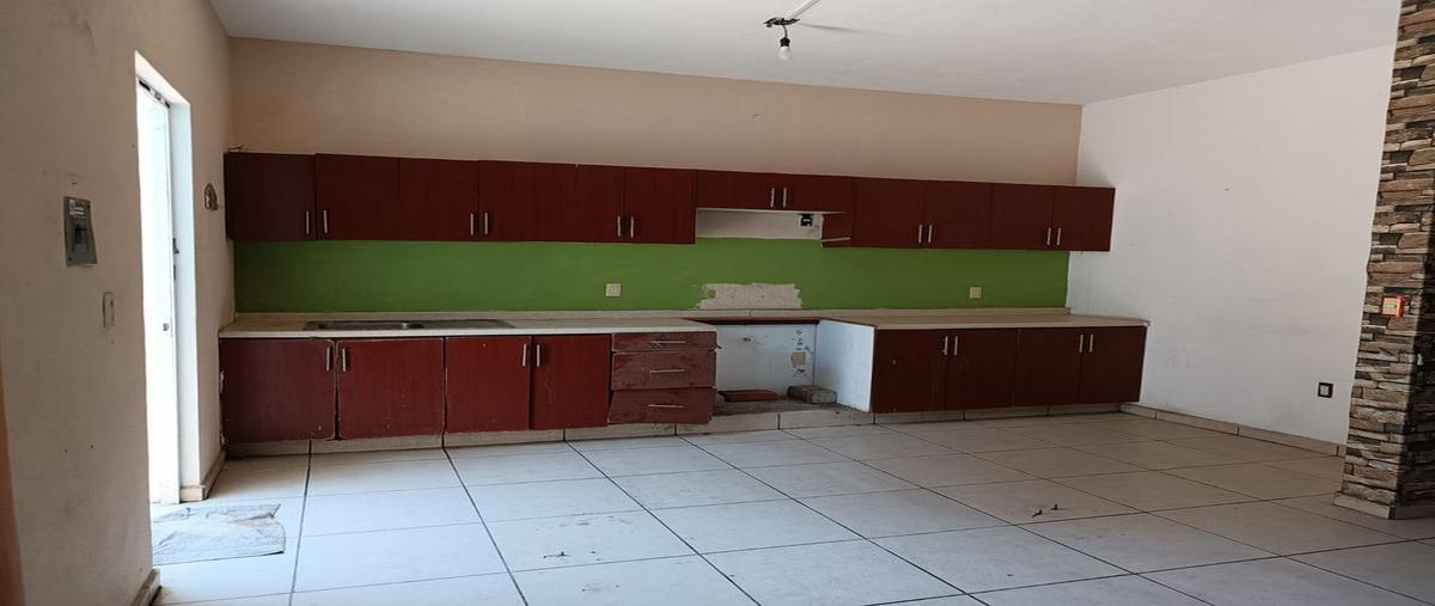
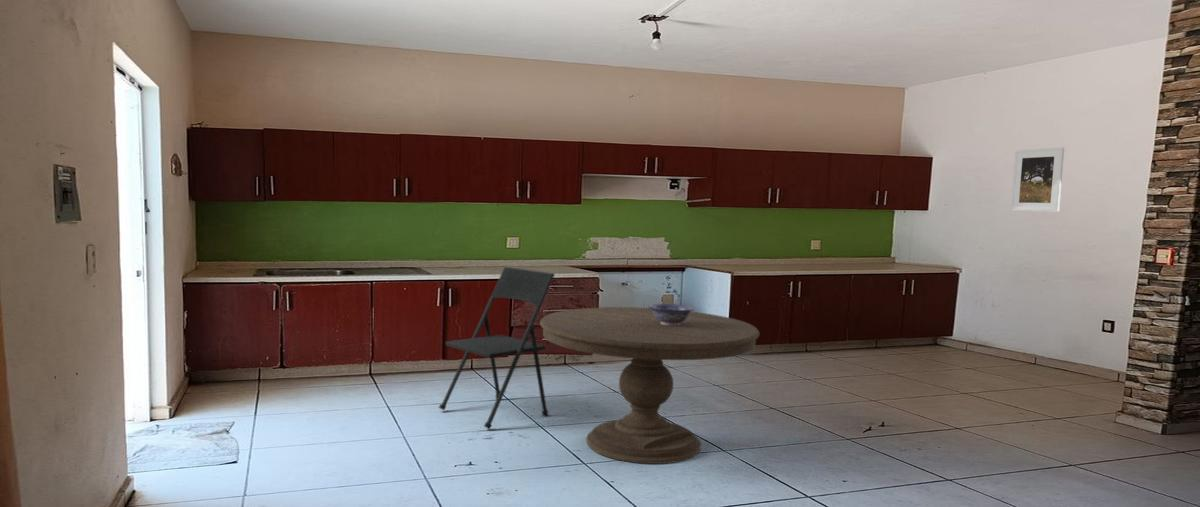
+ folding chair (496, 342)
+ dining table (646, 383)
+ decorative bowl (670, 315)
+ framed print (1036, 180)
